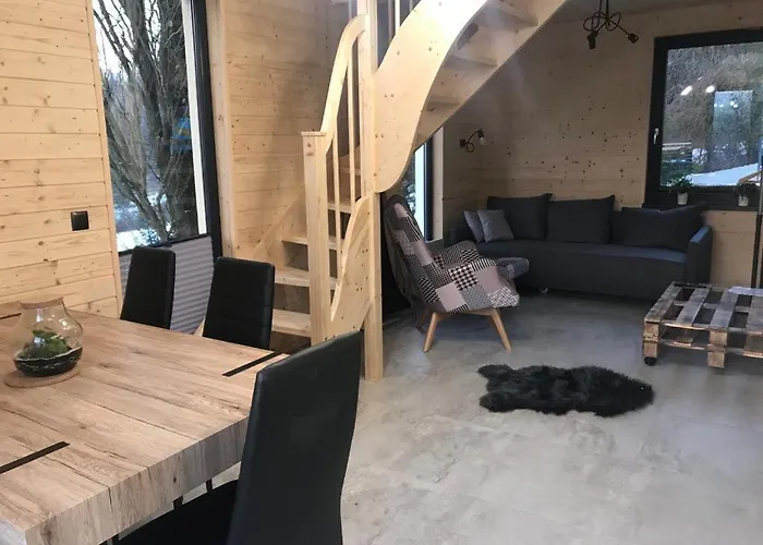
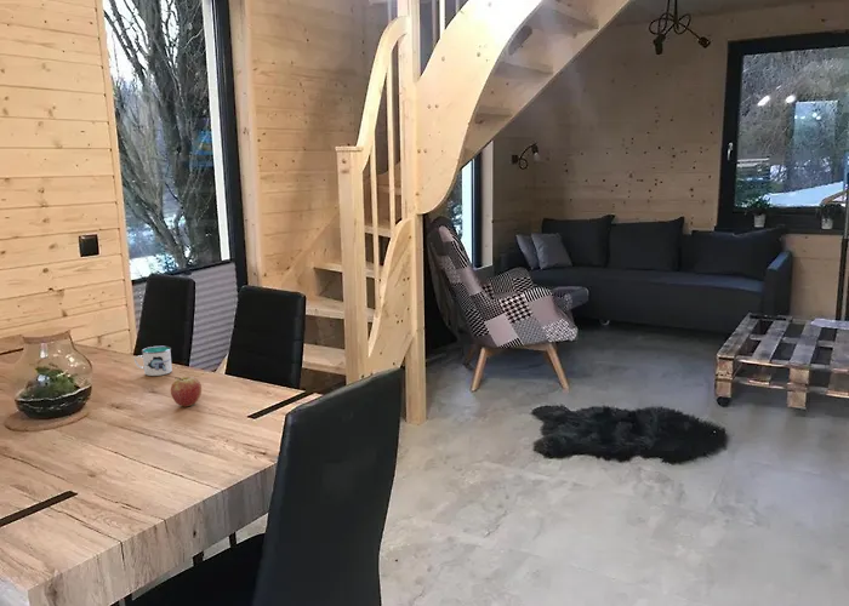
+ mug (153, 361)
+ fruit (186, 389)
